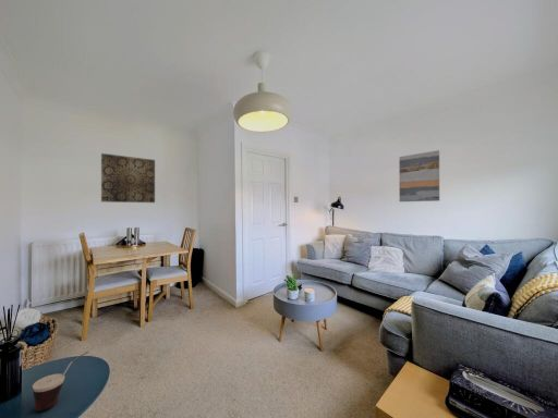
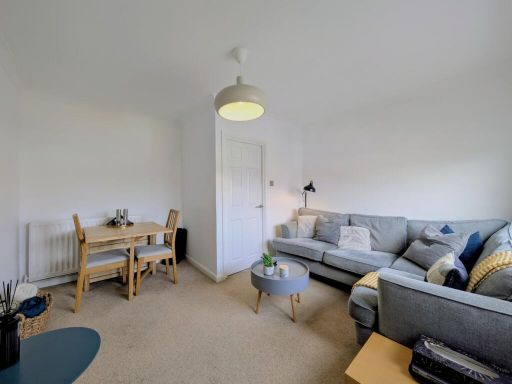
- wall art (417, 177)
- cup (62, 379)
- wall art (129, 180)
